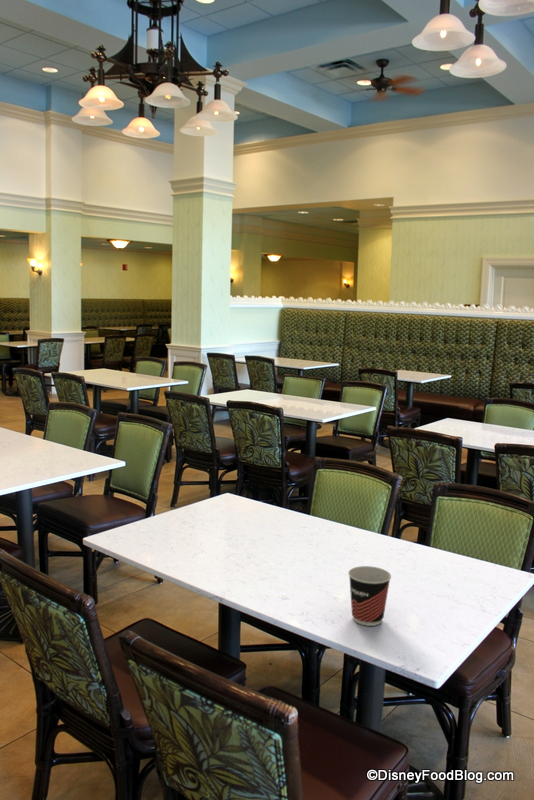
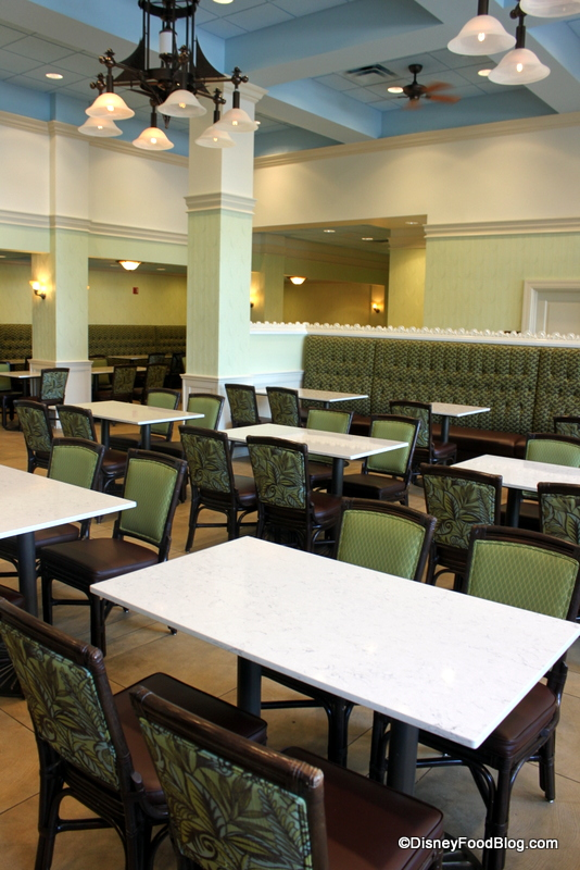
- cup (368, 596)
